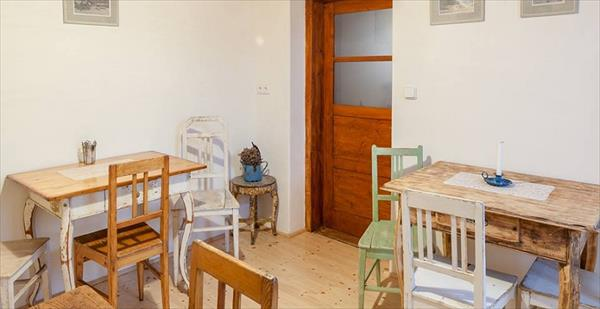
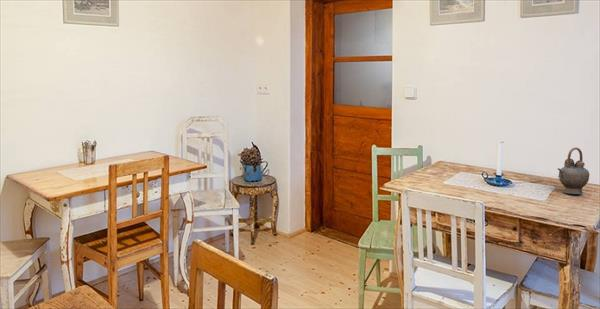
+ teapot (571, 170)
